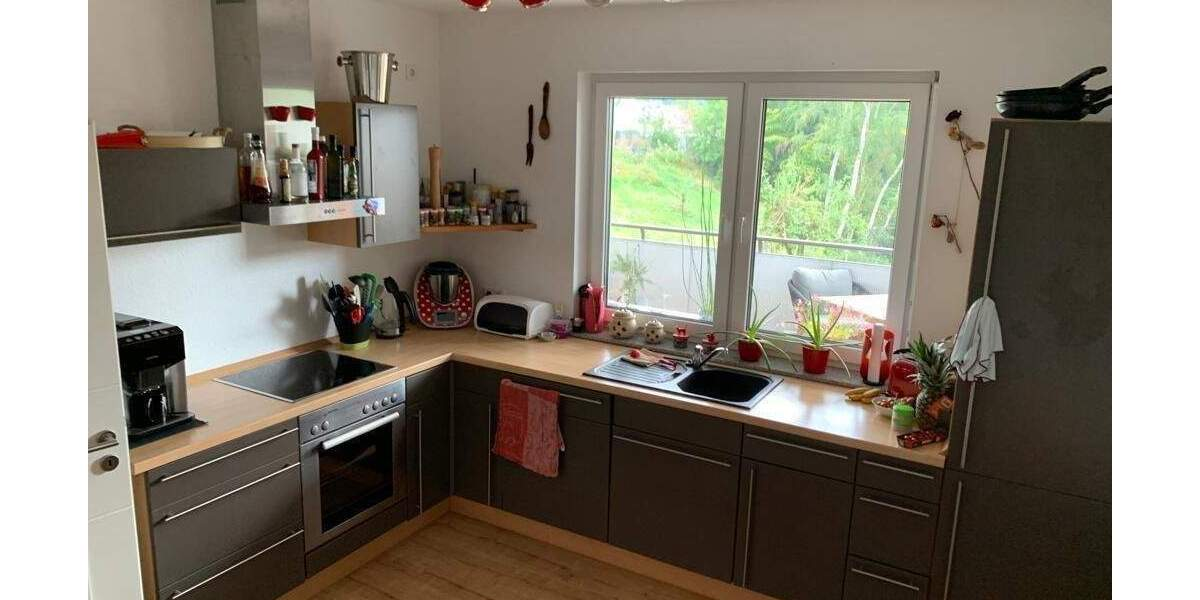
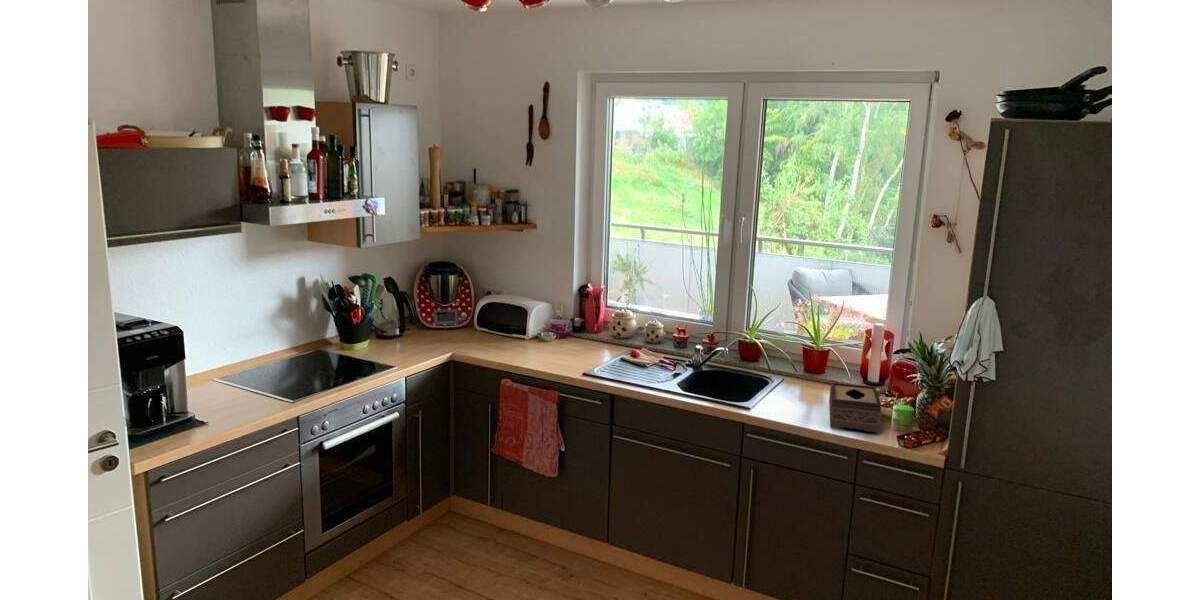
+ tissue box (853, 406)
